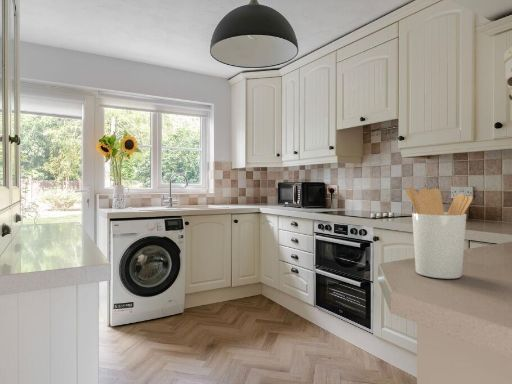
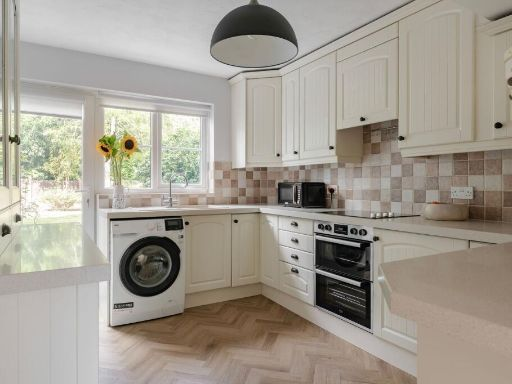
- utensil holder (432, 227)
